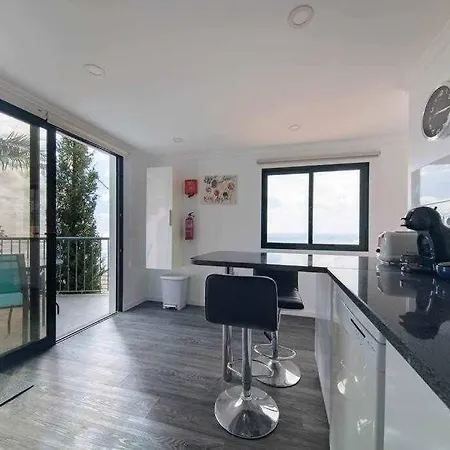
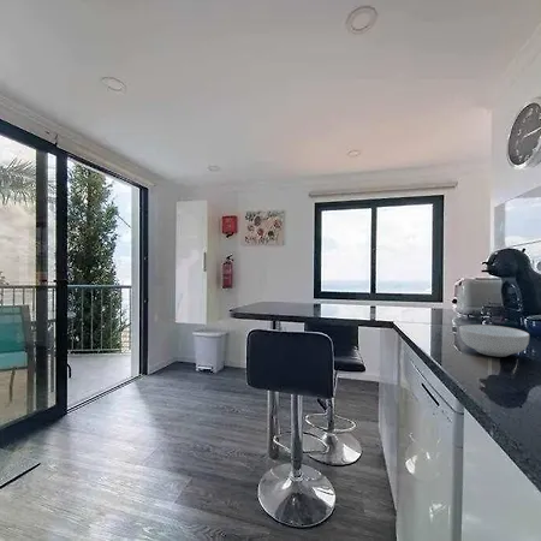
+ cereal bowl (492, 340)
